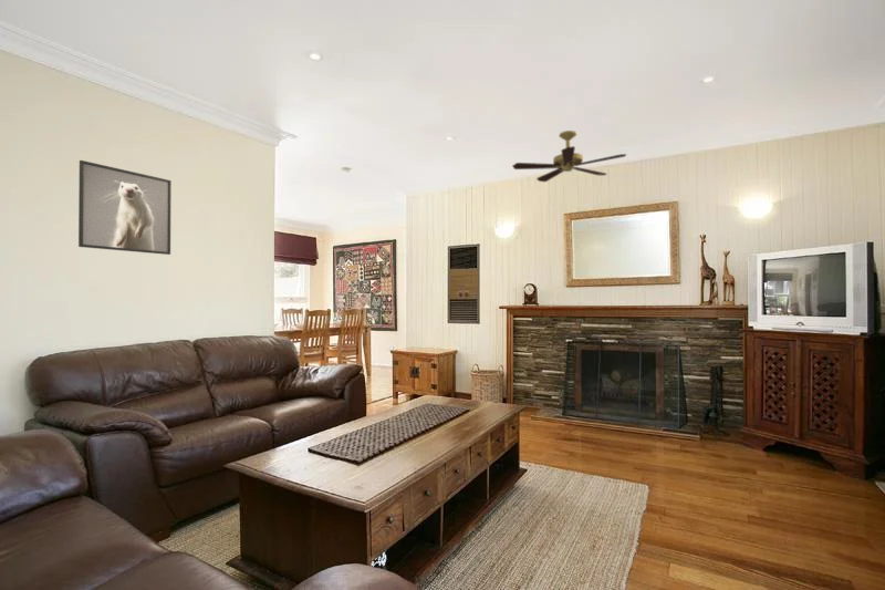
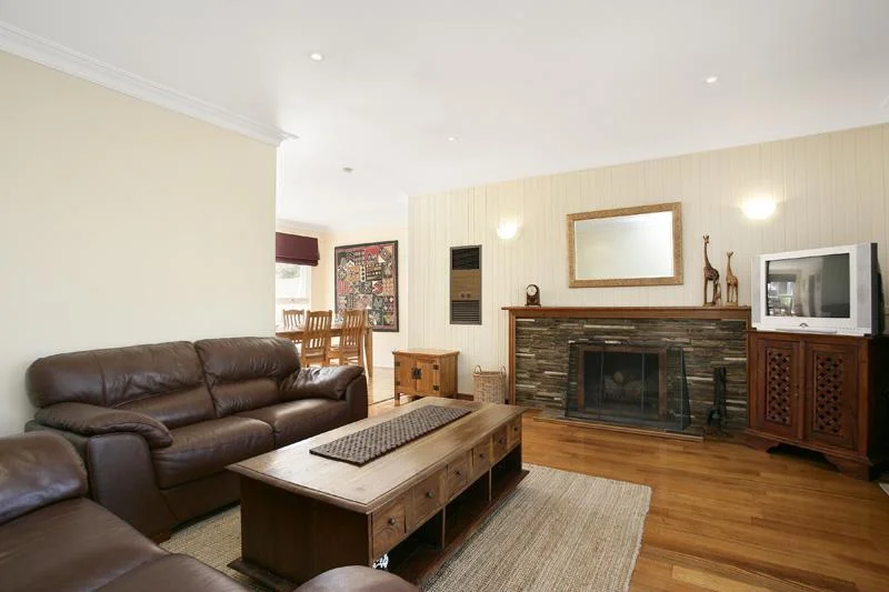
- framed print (128, 210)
- ceiling fan (566, 151)
